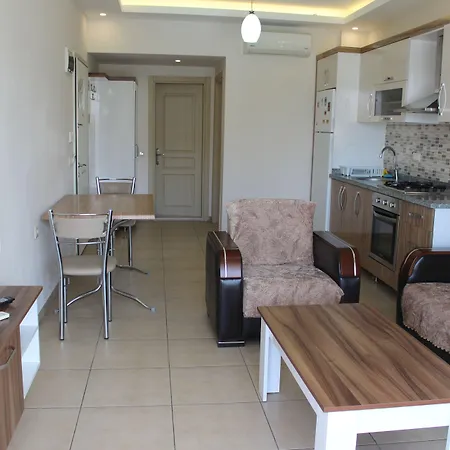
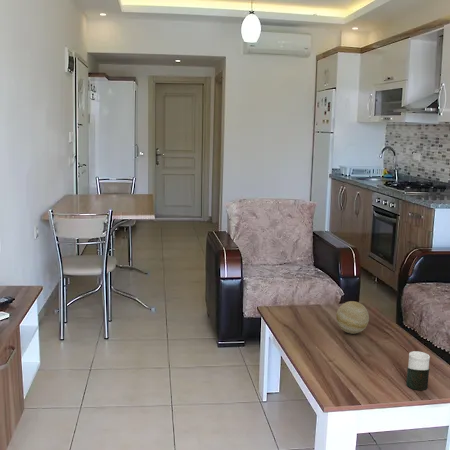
+ decorative ball (352, 317)
+ cup (416, 368)
